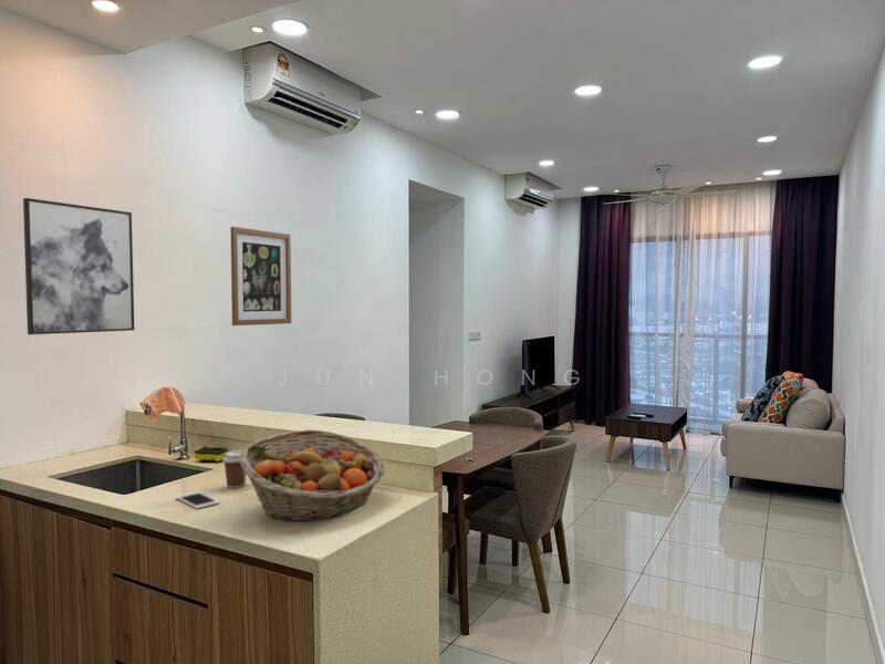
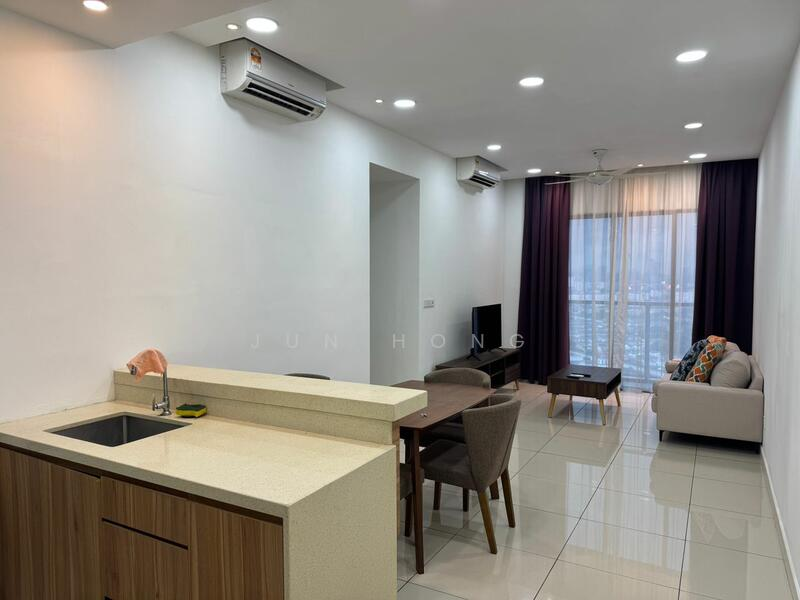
- coffee cup (236, 469)
- fruit basket (314, 471)
- cell phone (197, 499)
- wall art (83, 269)
- wall art (262, 278)
